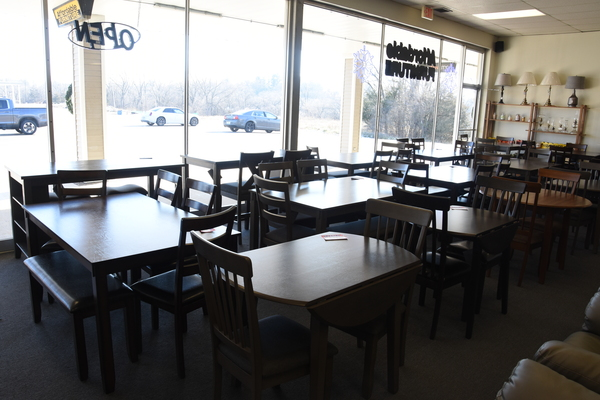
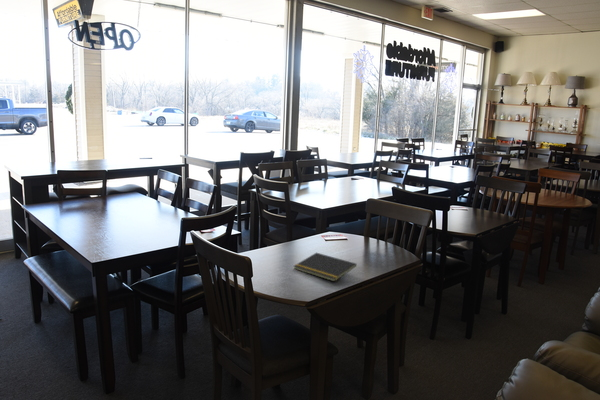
+ notepad (324, 266)
